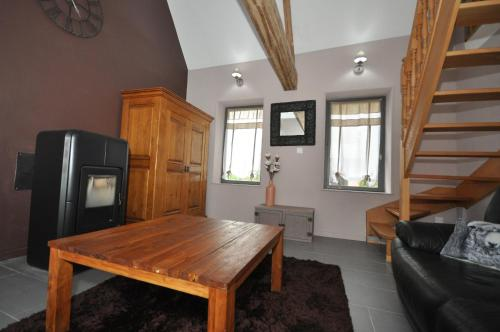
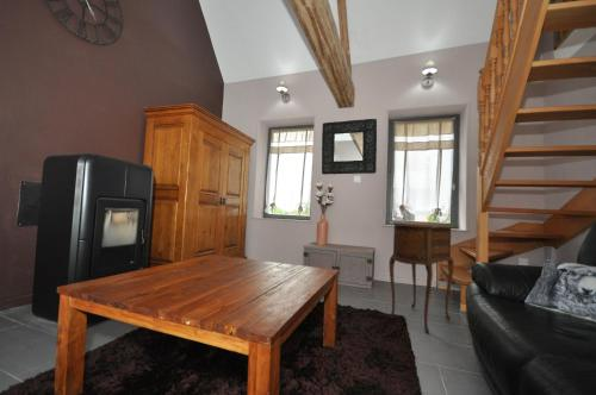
+ side table (415, 270)
